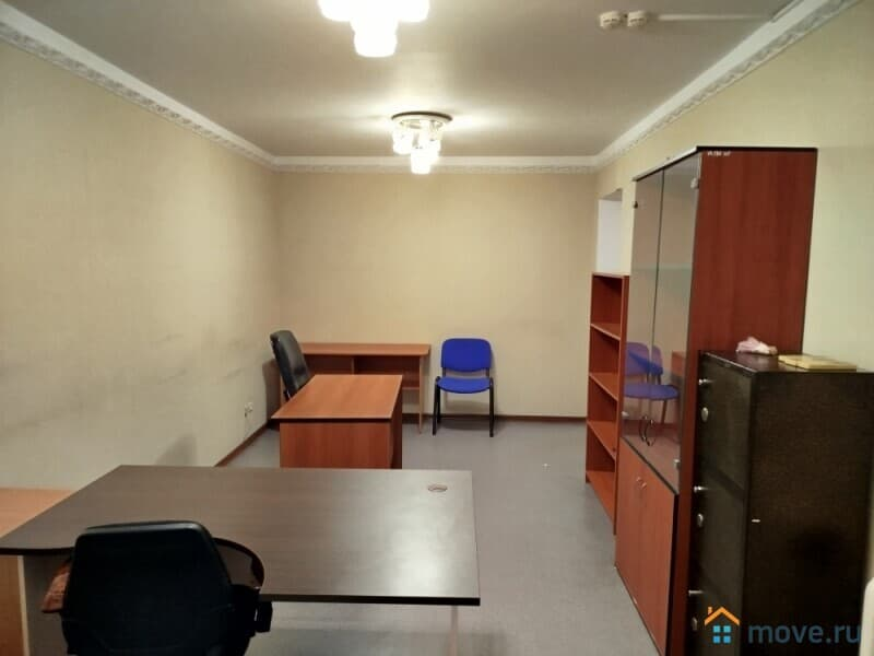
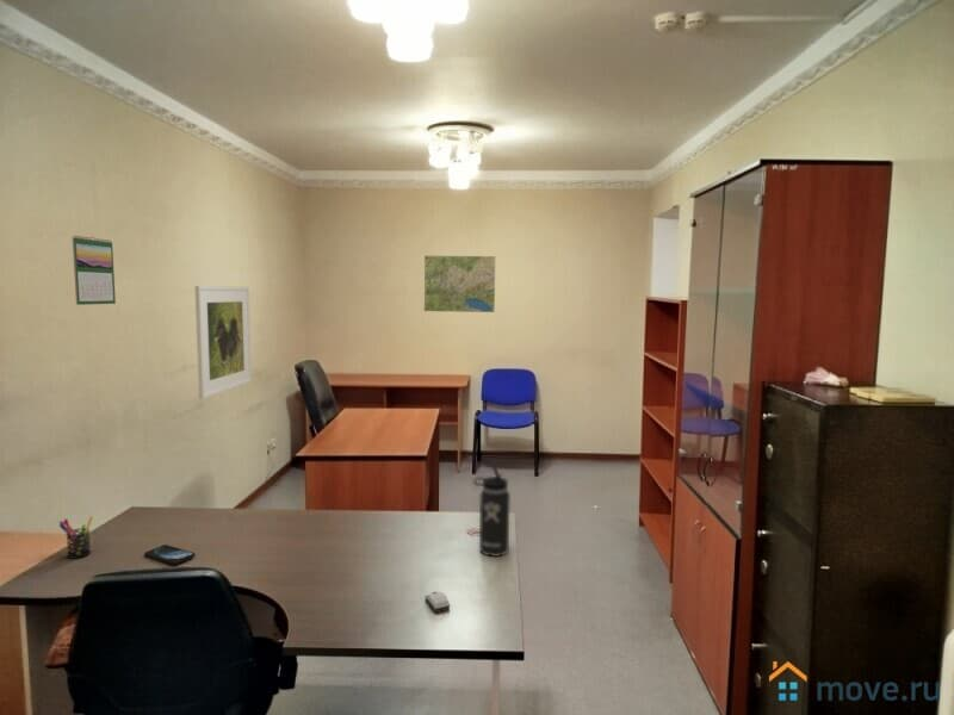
+ calendar (94, 271)
+ thermos bottle (491, 508)
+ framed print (225, 338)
+ smartphone (169, 554)
+ computer mouse (436, 598)
+ pen holder (78, 535)
+ road map (459, 284)
